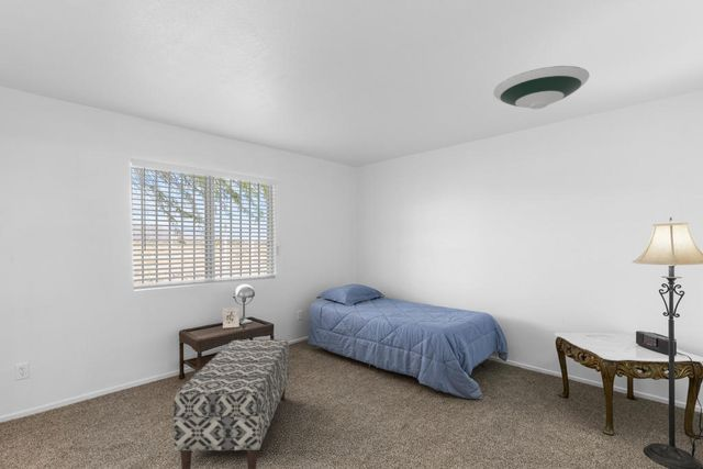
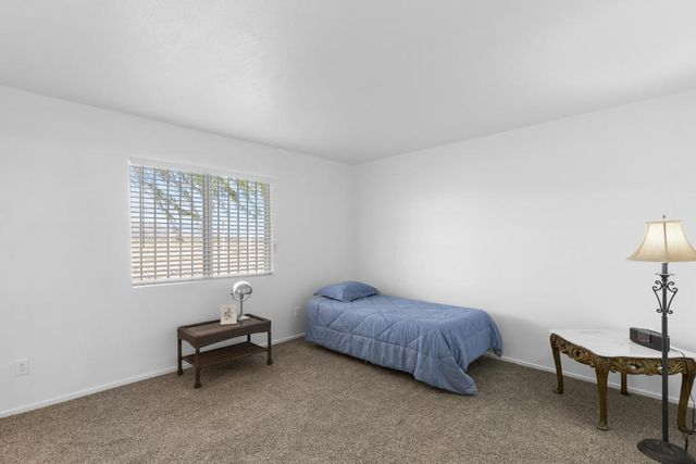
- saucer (538, 96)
- bench (243, 394)
